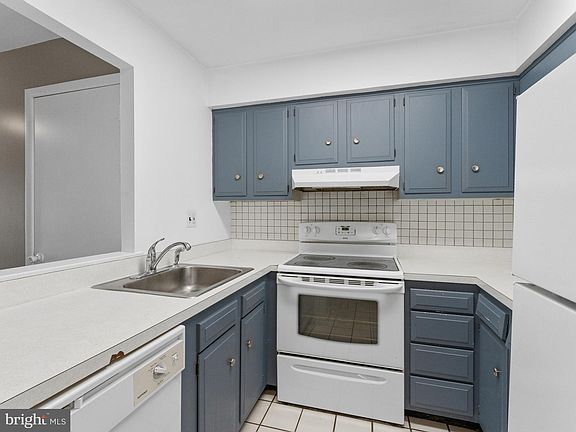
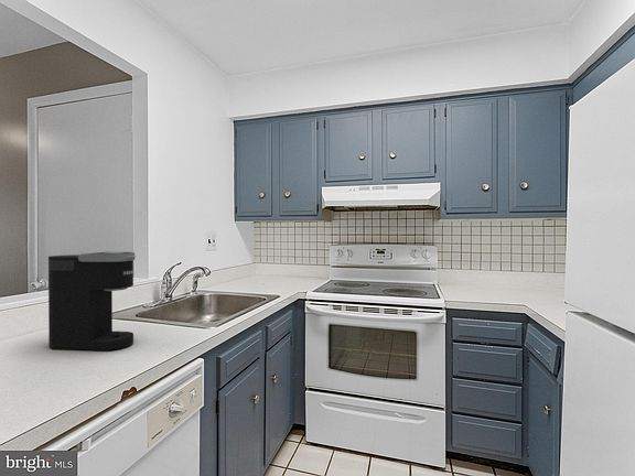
+ coffee maker (93, 298)
